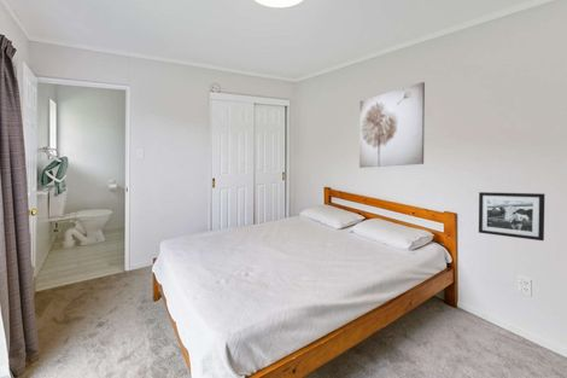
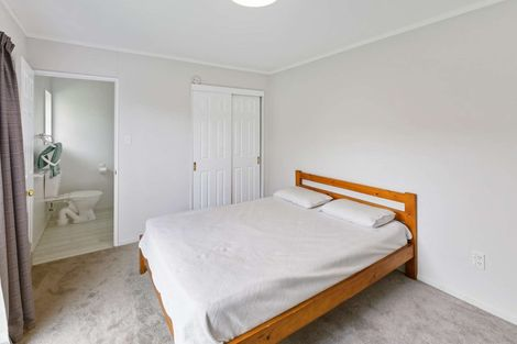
- wall art (388, 129)
- picture frame (509, 214)
